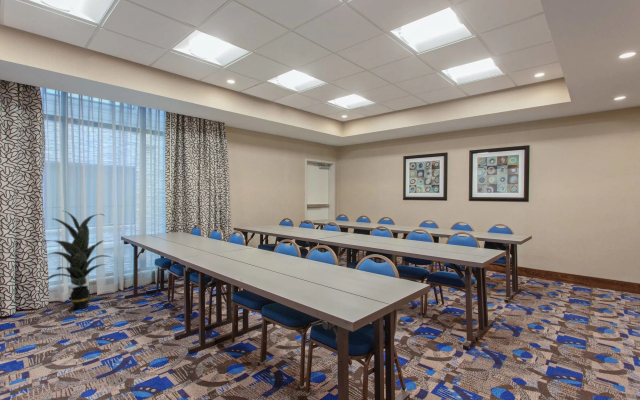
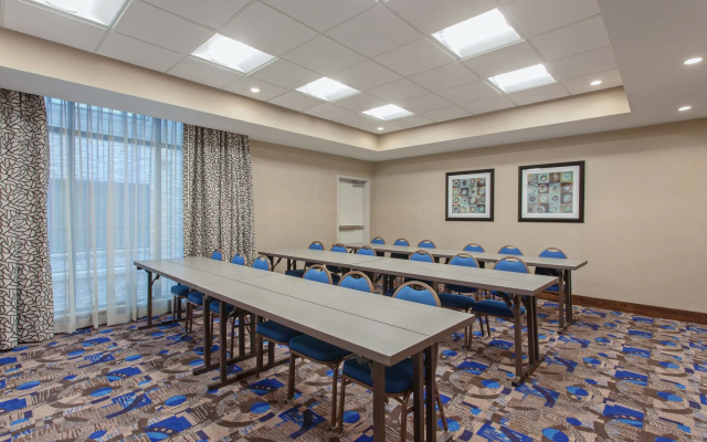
- indoor plant (74, 259)
